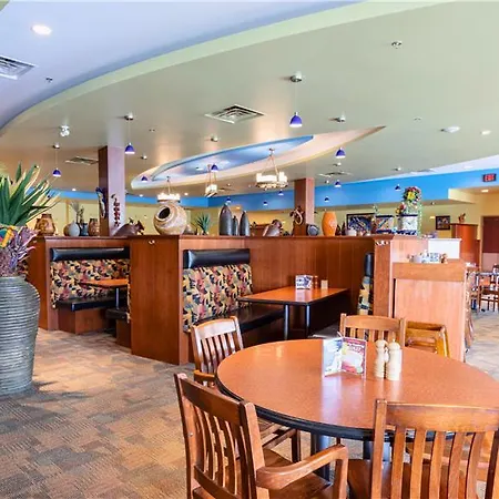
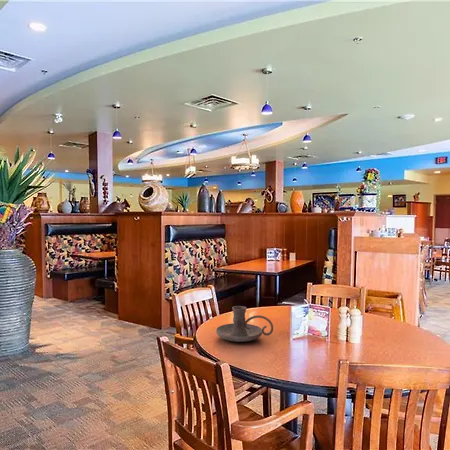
+ candle holder (244, 323)
